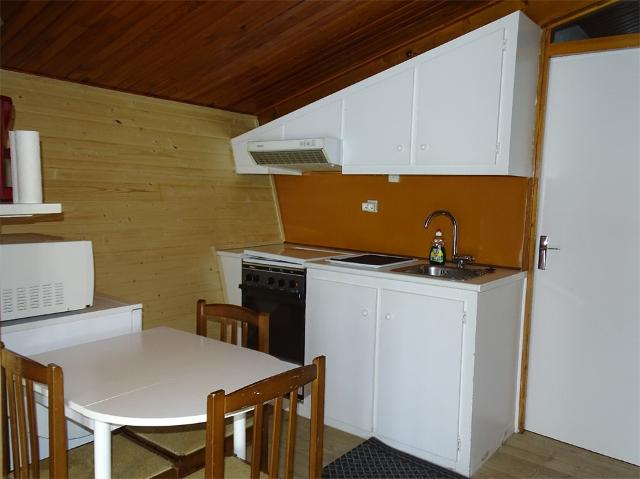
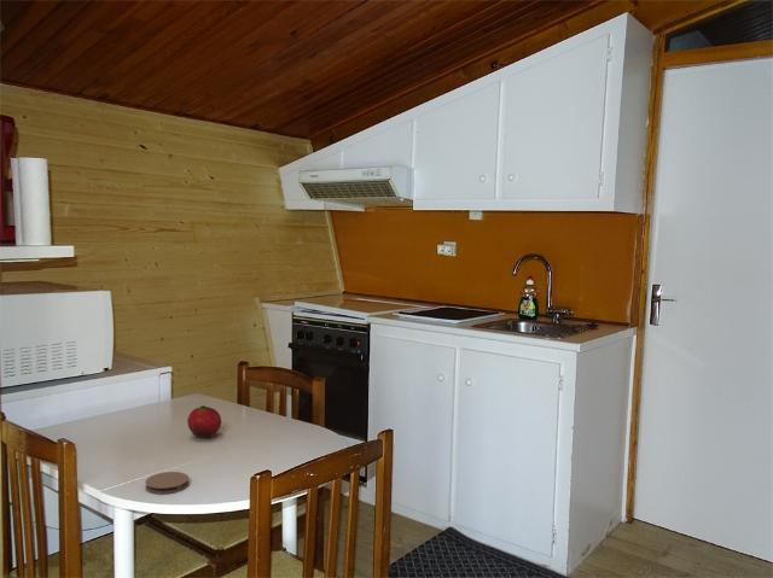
+ fruit (204, 420)
+ coaster (167, 481)
